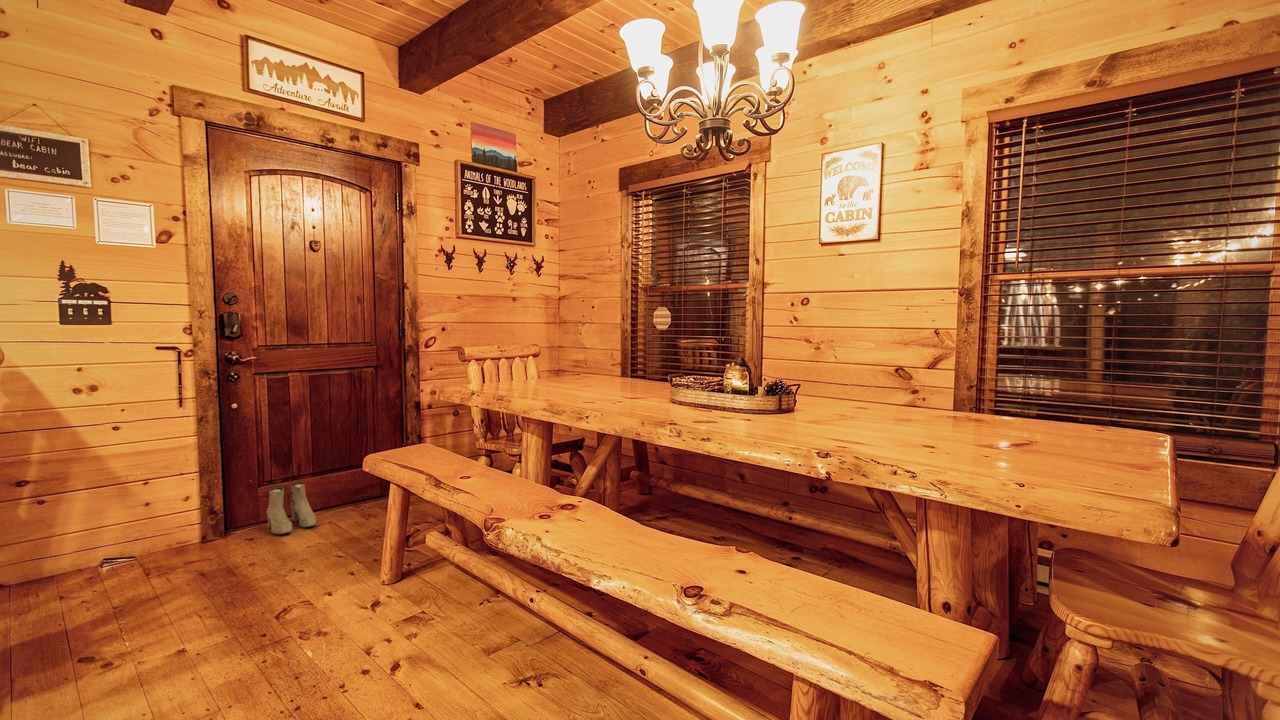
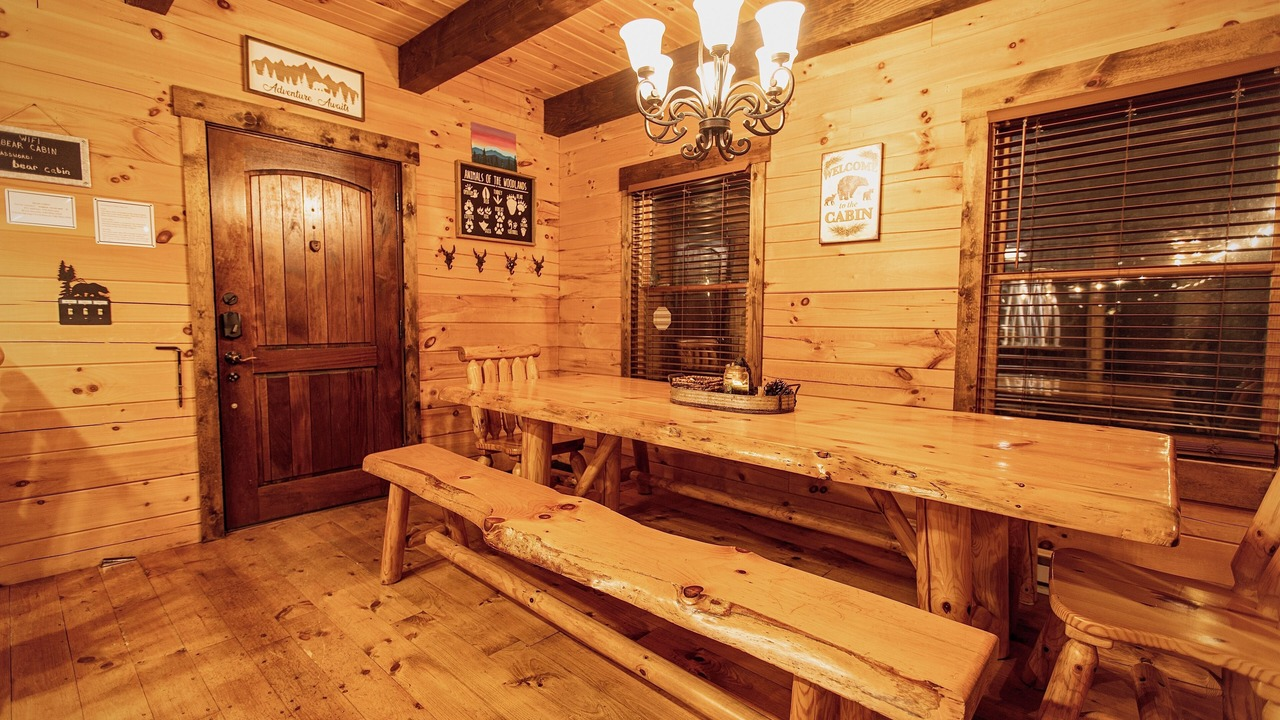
- boots (291, 506)
